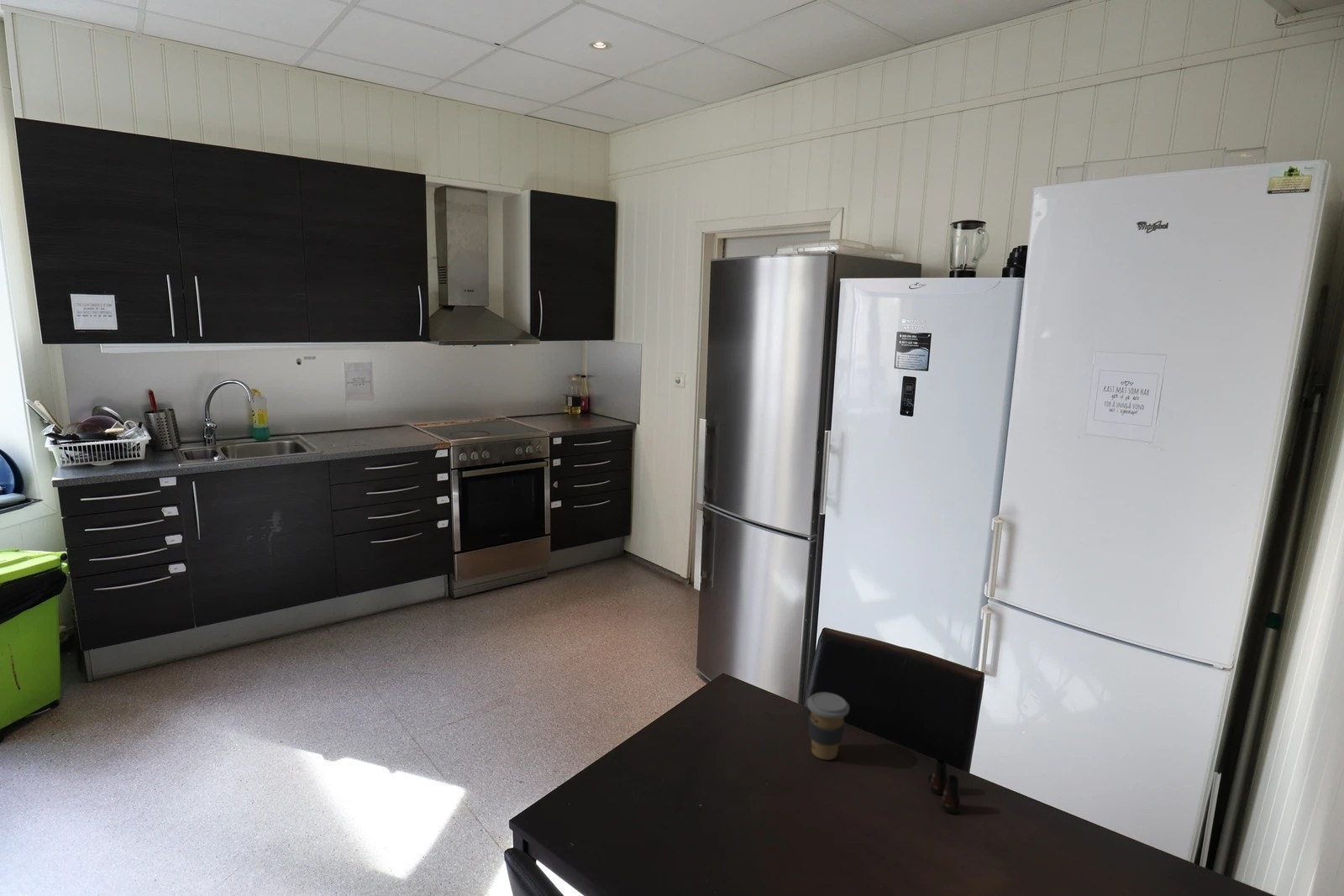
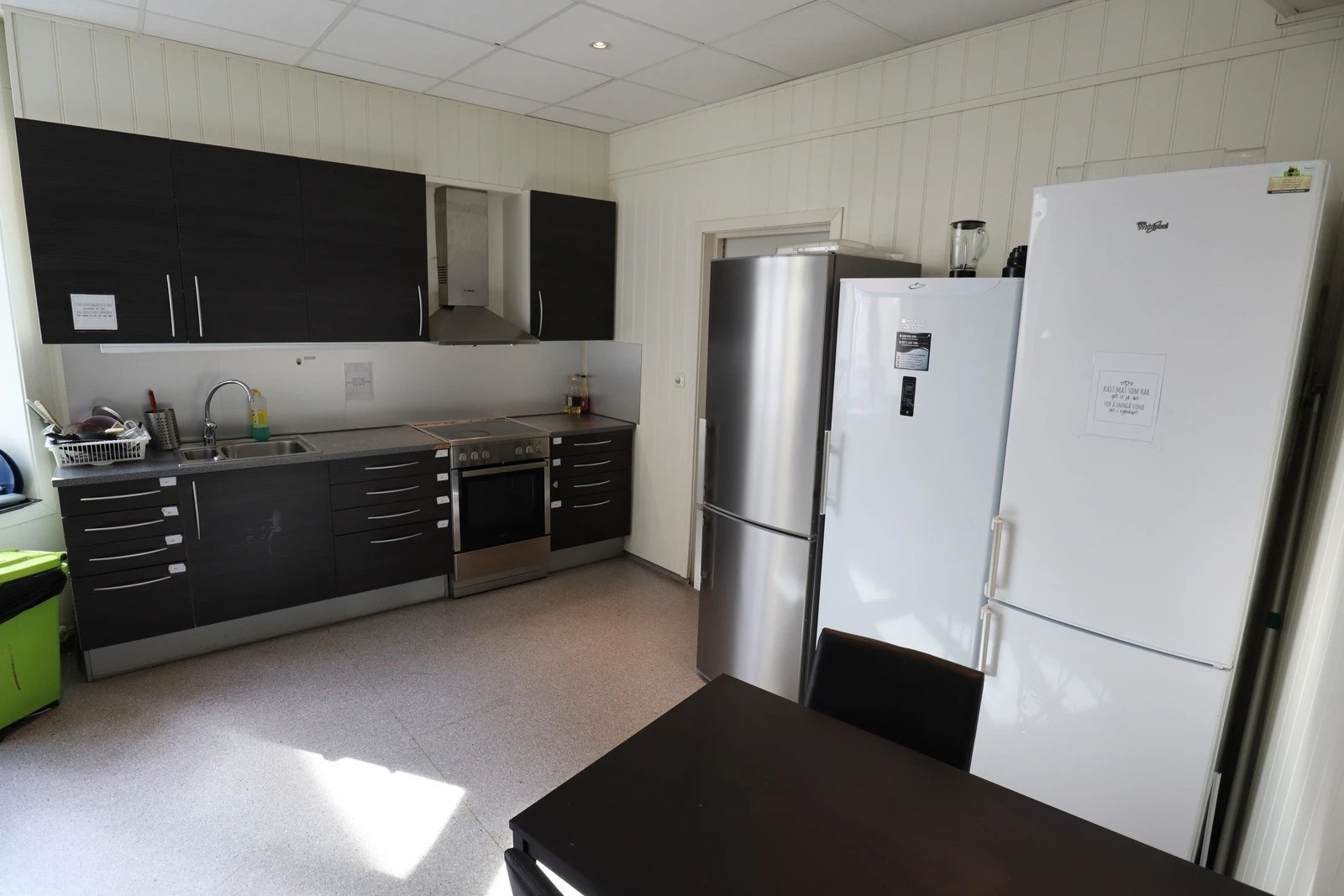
- salt shaker (943, 780)
- coffee cup (826, 726)
